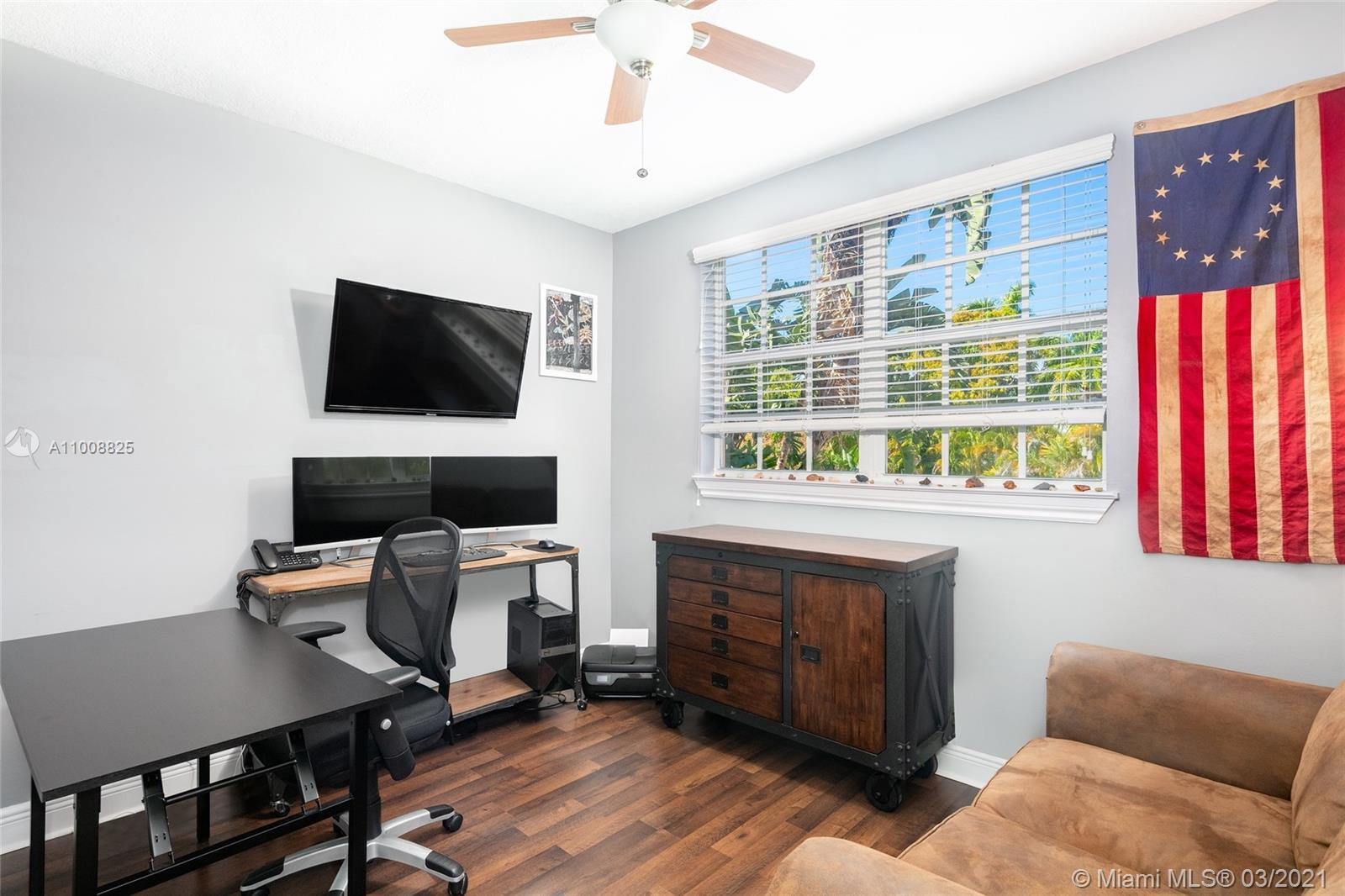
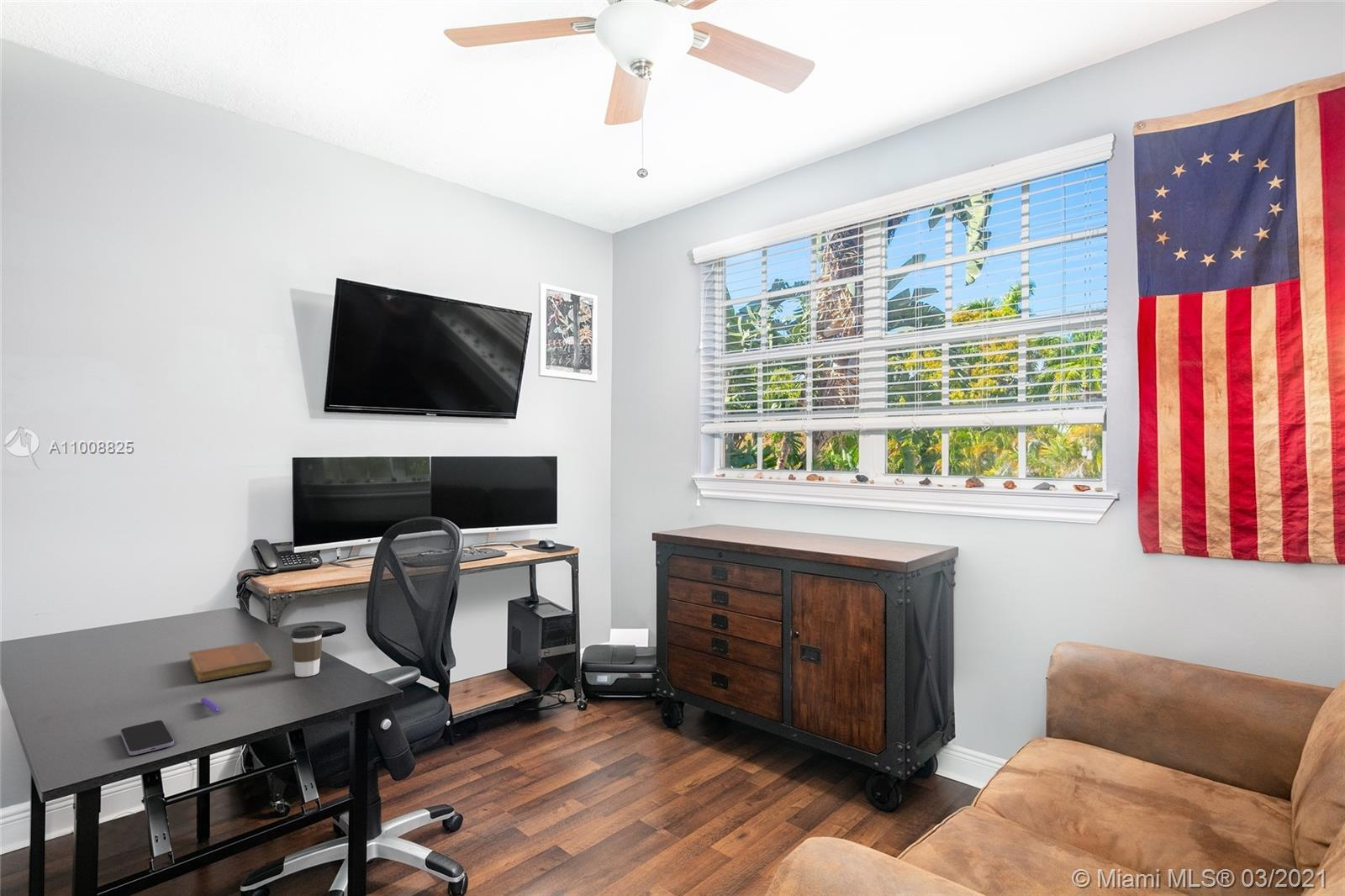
+ notebook (229, 660)
+ pen (209, 704)
+ smartphone (146, 736)
+ coffee cup (307, 651)
